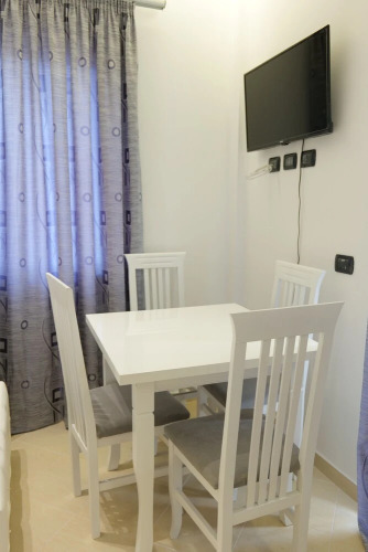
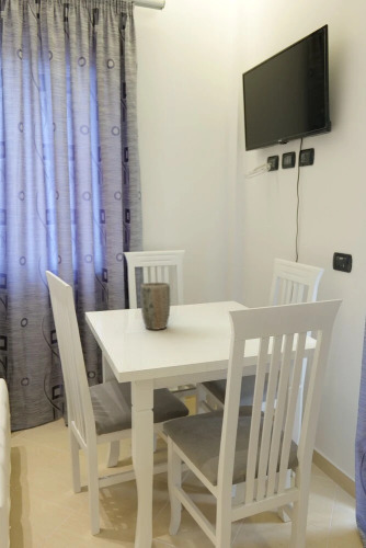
+ plant pot (156, 305)
